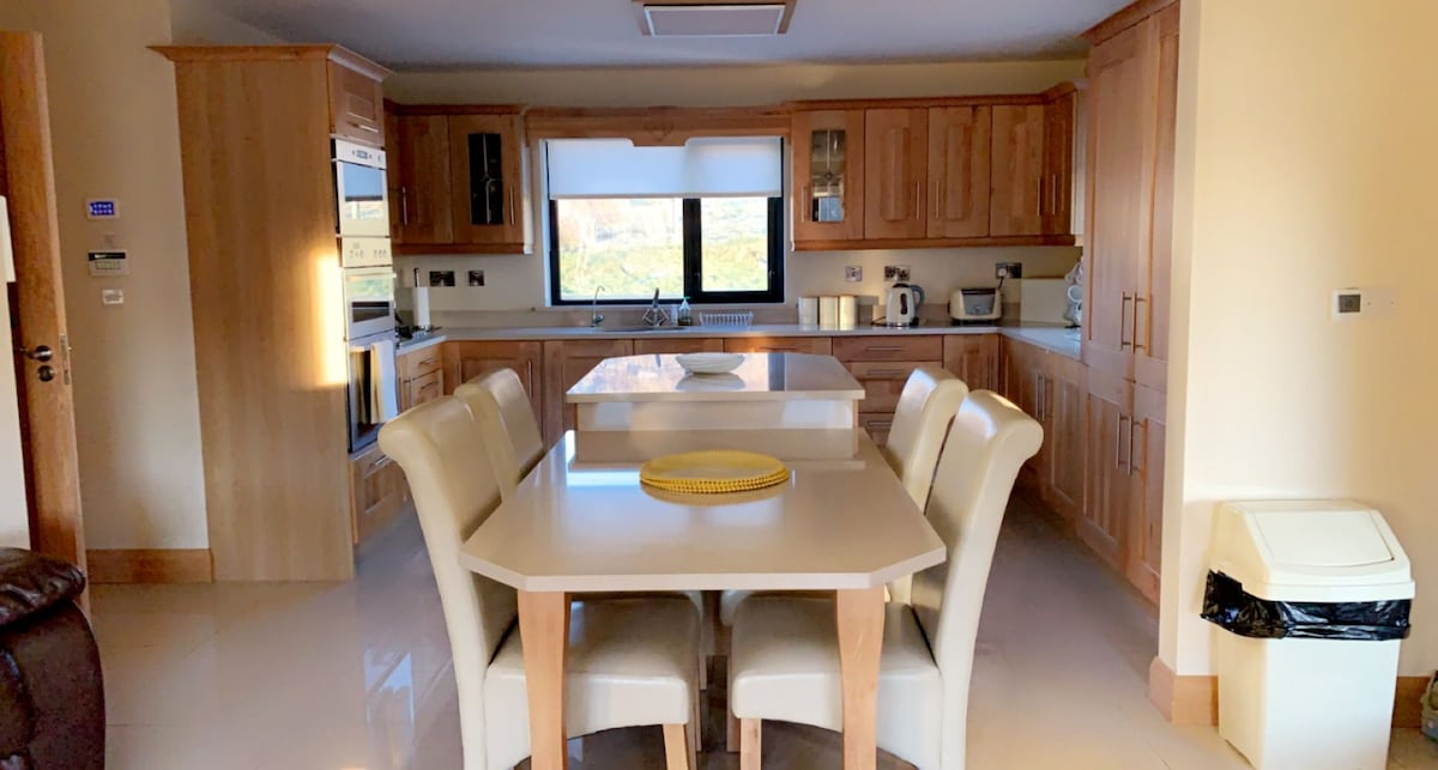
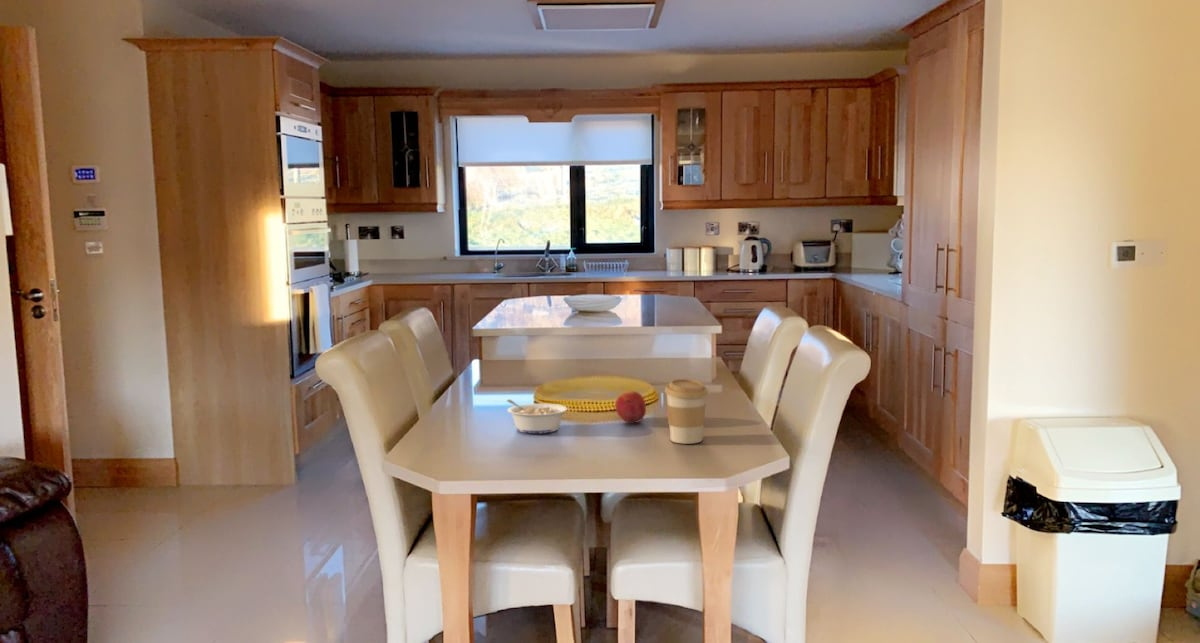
+ coffee cup (686, 410)
+ fruit (630, 406)
+ legume (535, 417)
